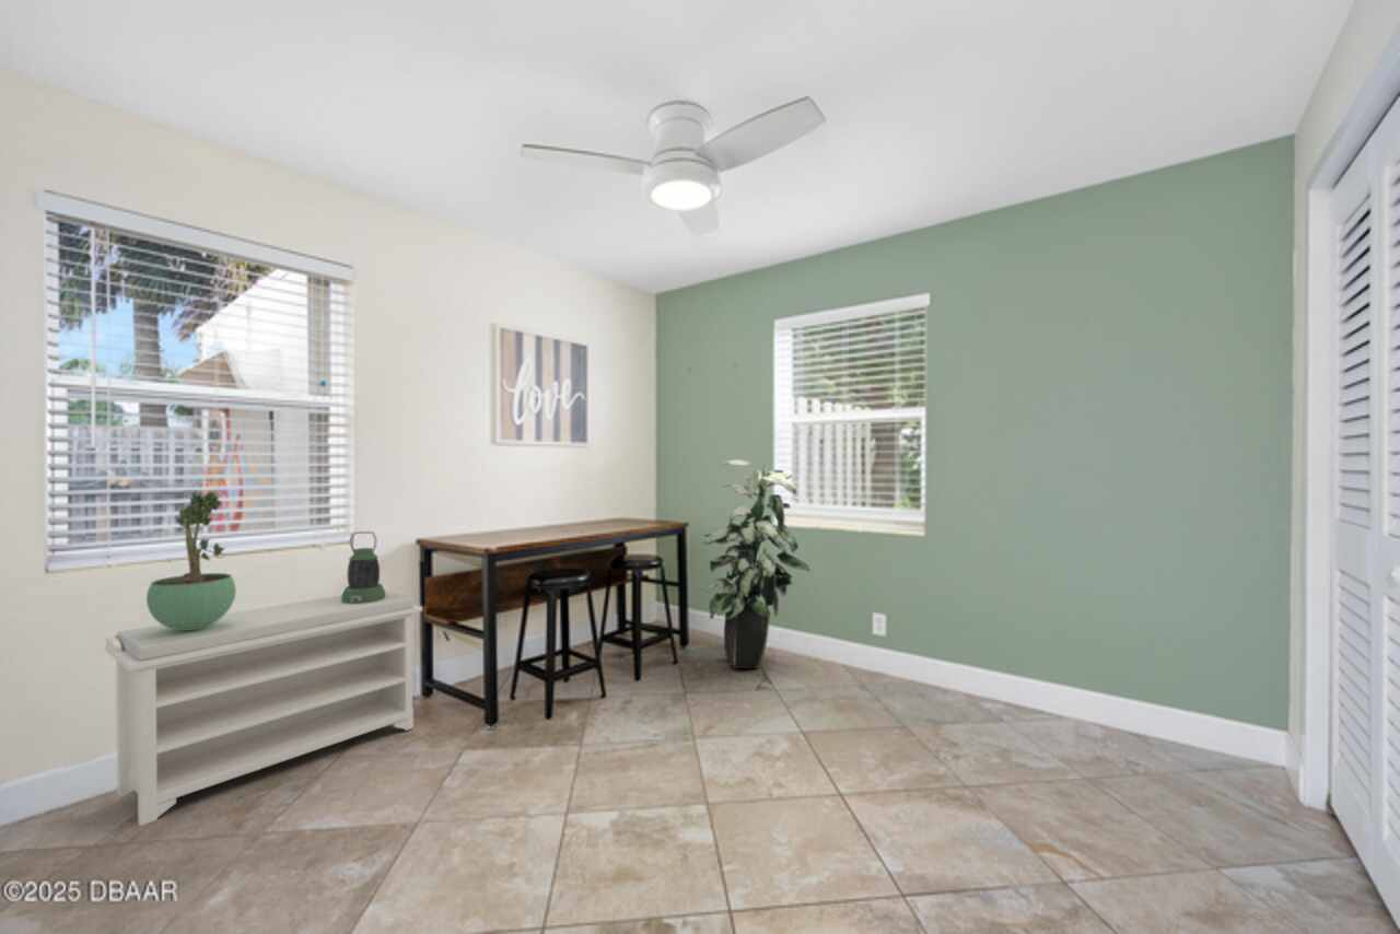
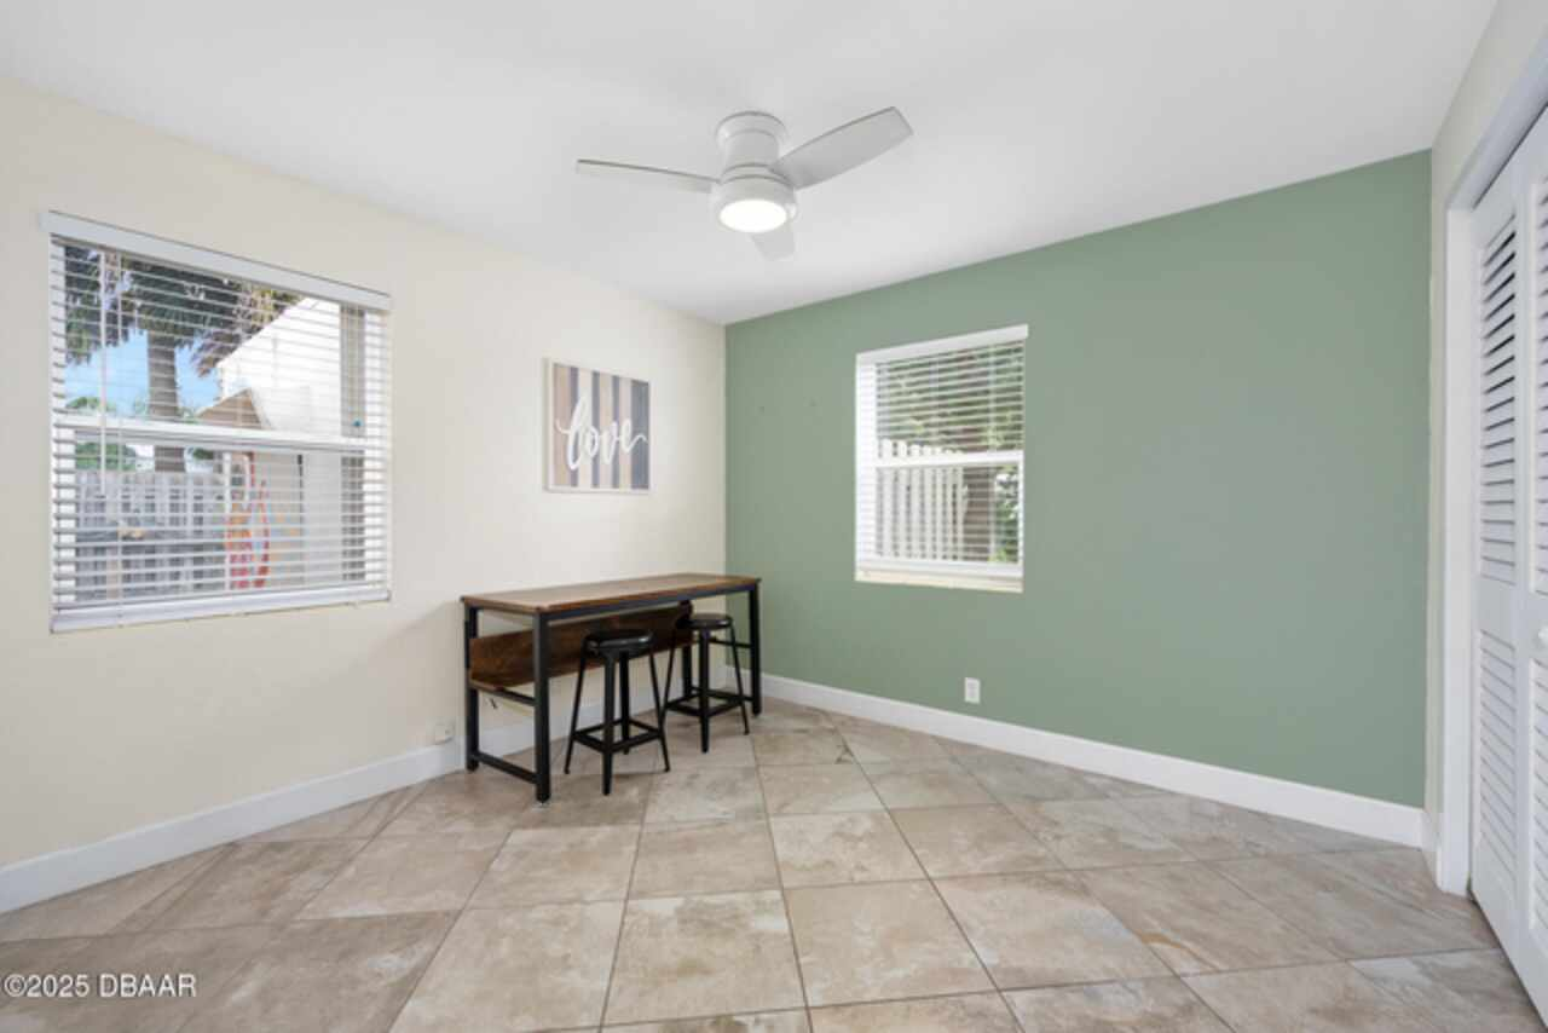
- lantern (363, 564)
- bench (282, 684)
- indoor plant (748, 561)
- potted plant (190, 559)
